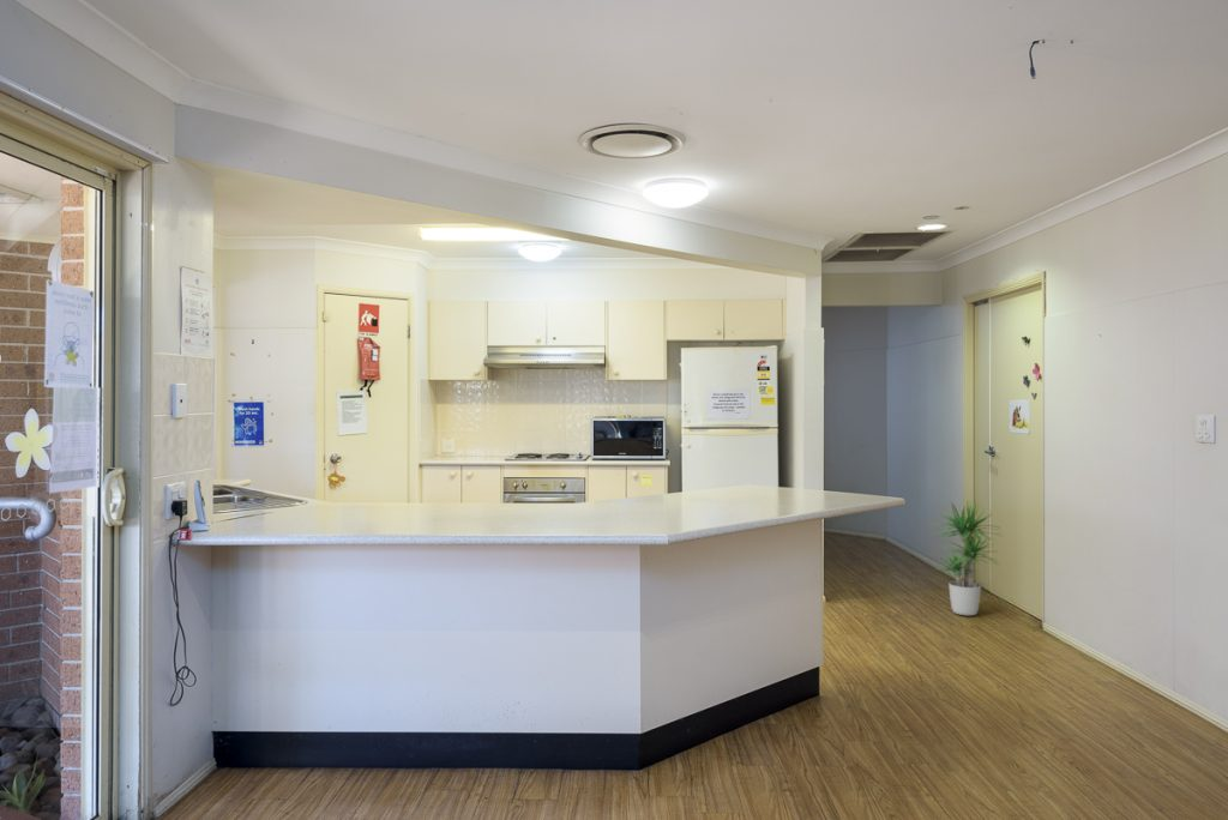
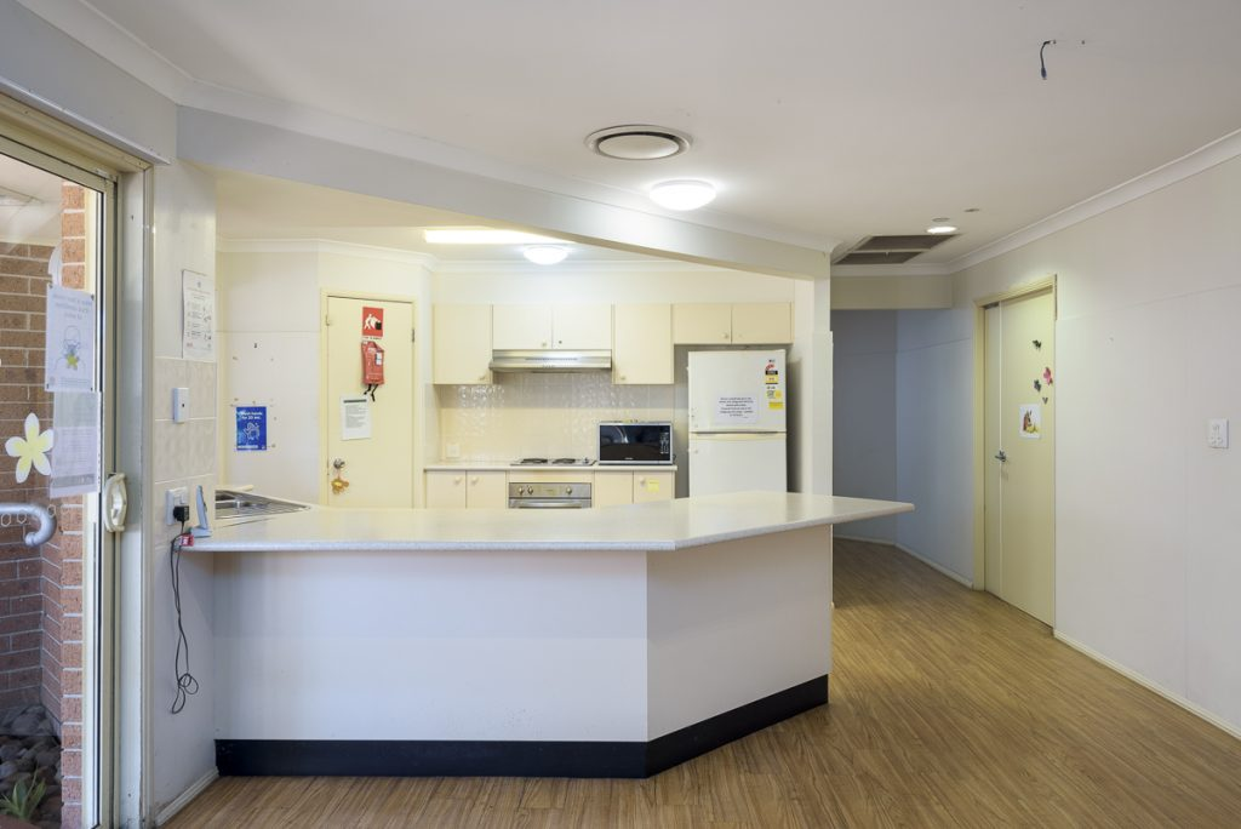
- potted plant (969, 556)
